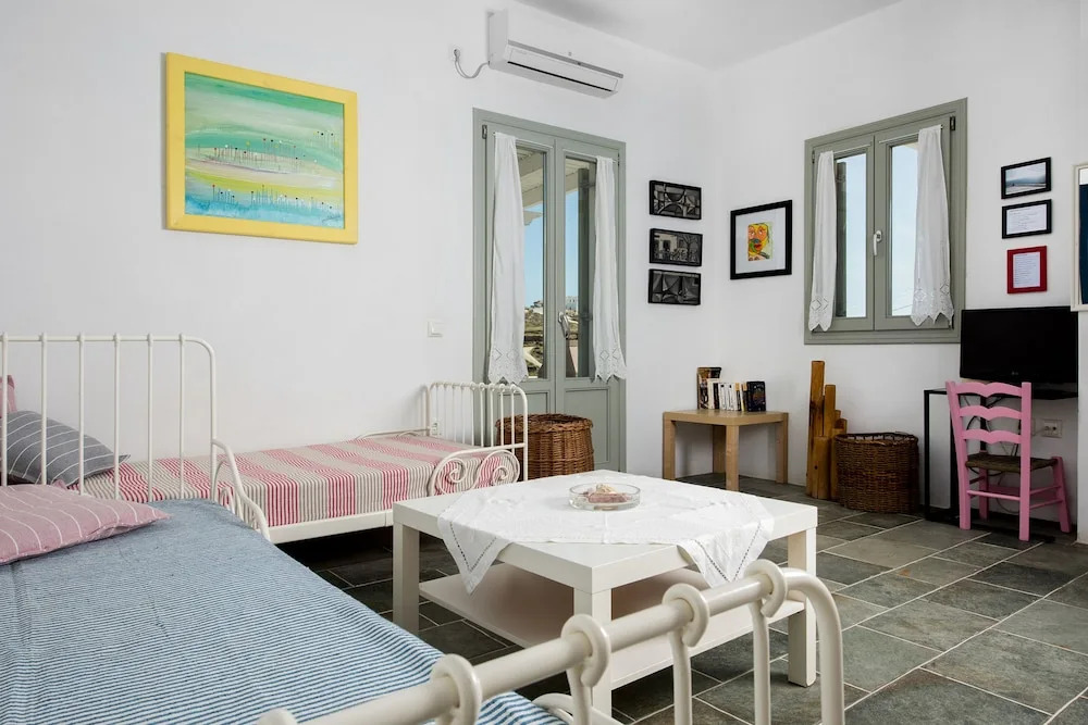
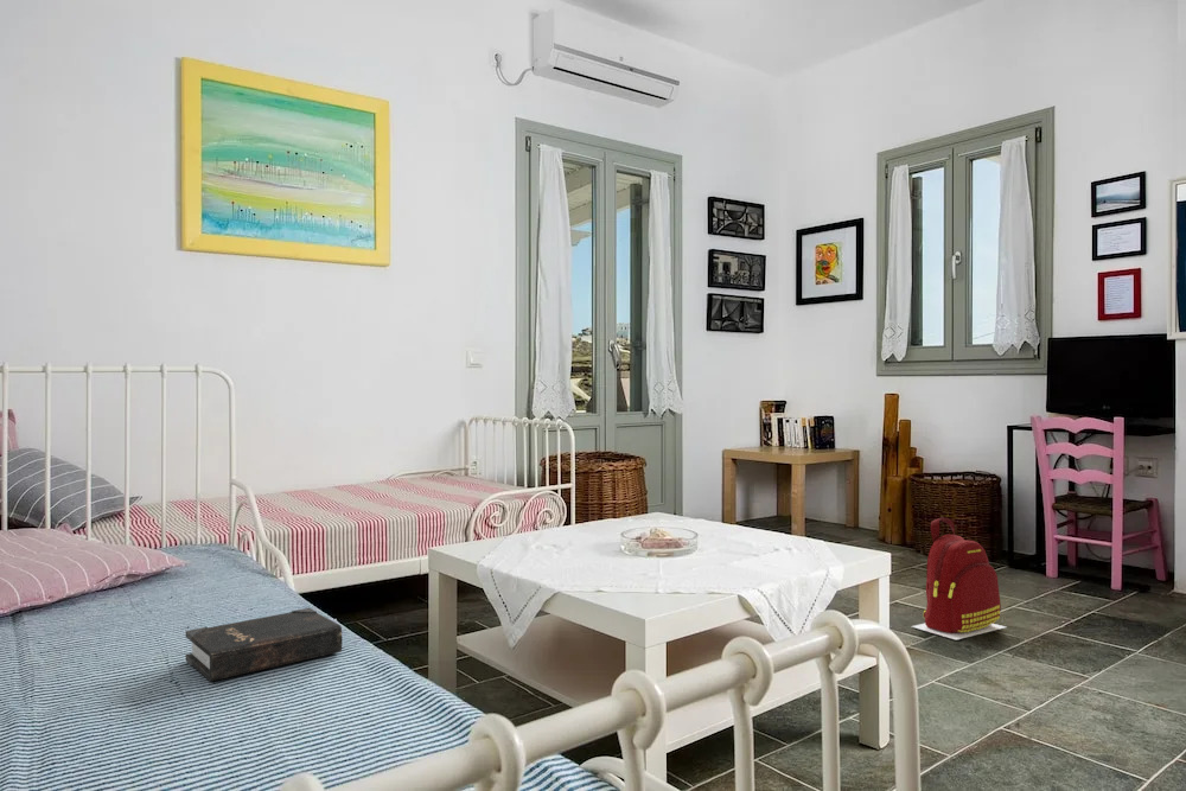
+ hardback book (264, 642)
+ backpack (958, 573)
